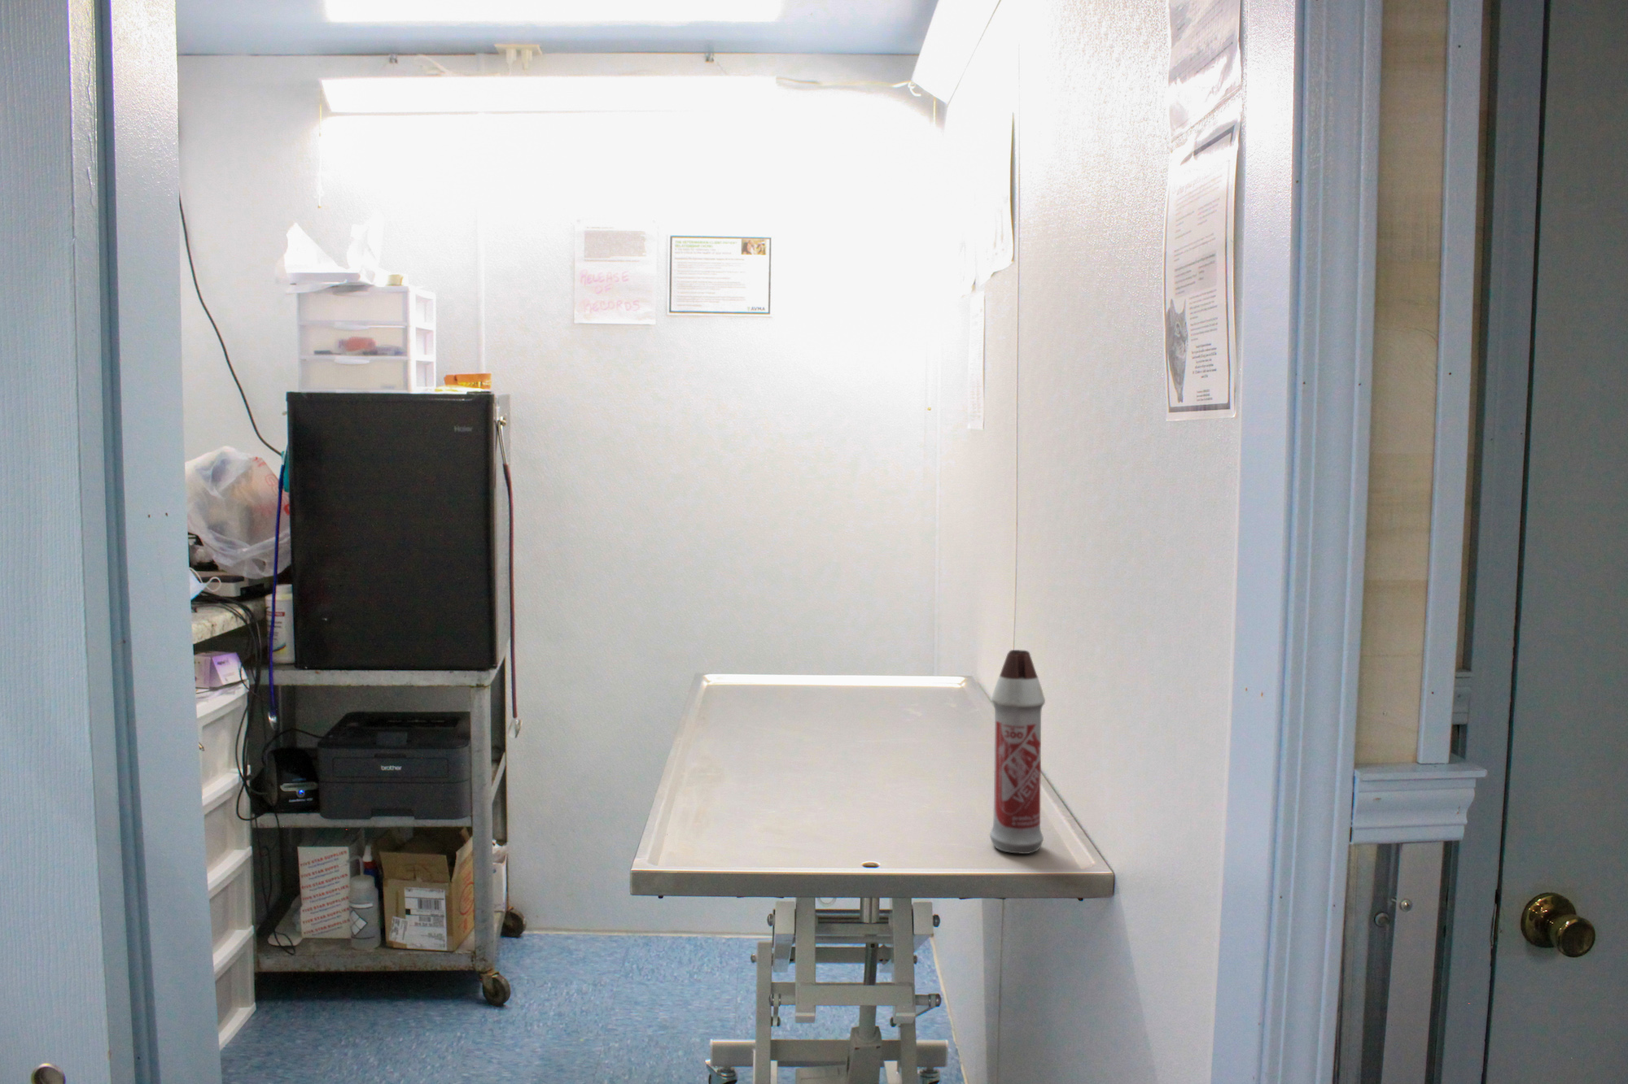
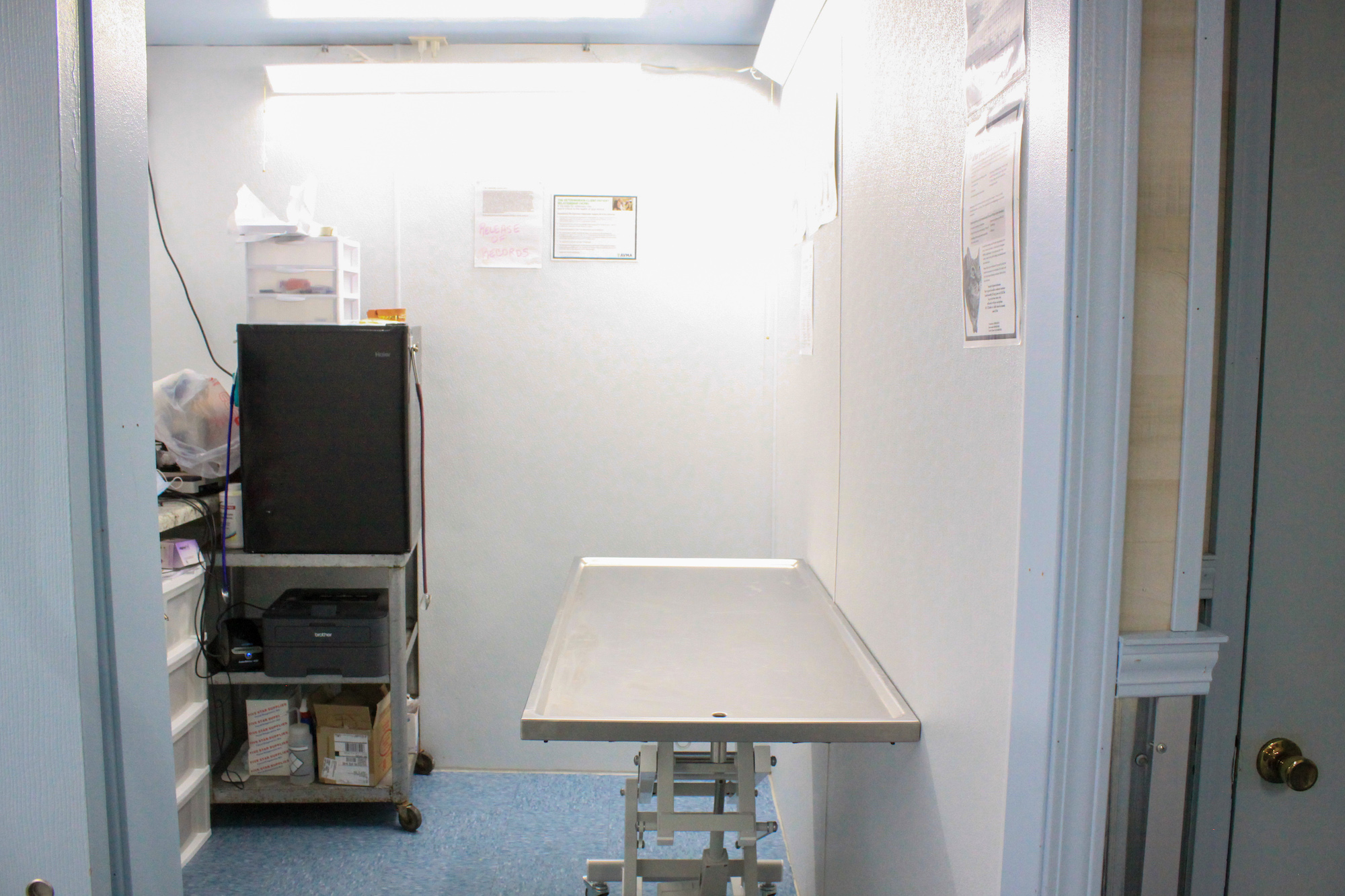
- spray bottle (1018, 748)
